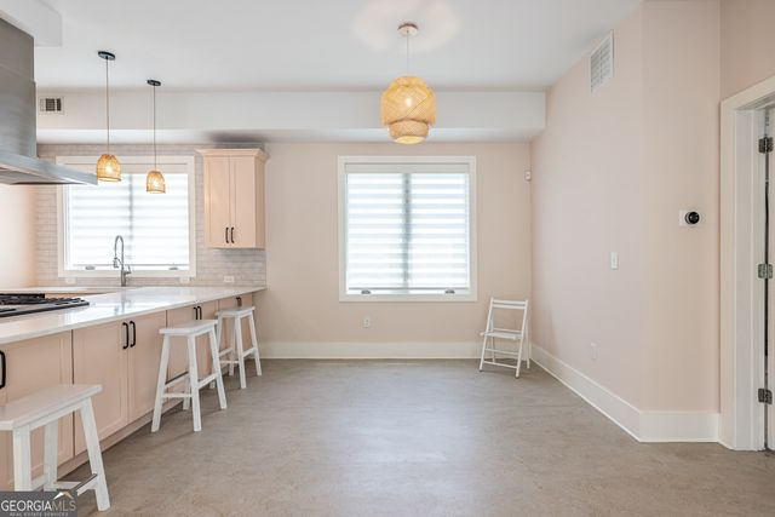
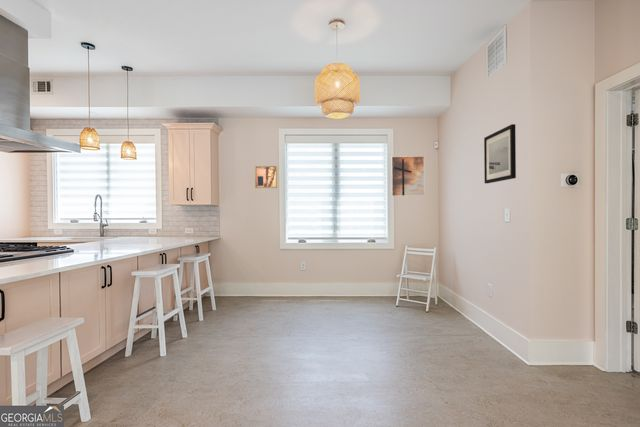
+ wall art (266, 177)
+ wall art (498, 156)
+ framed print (407, 176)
